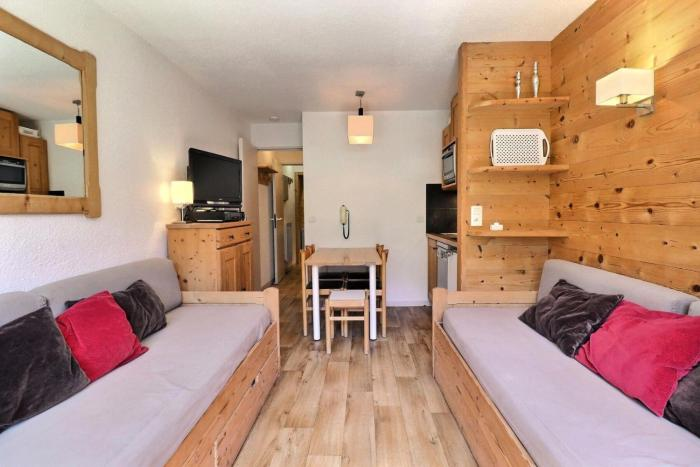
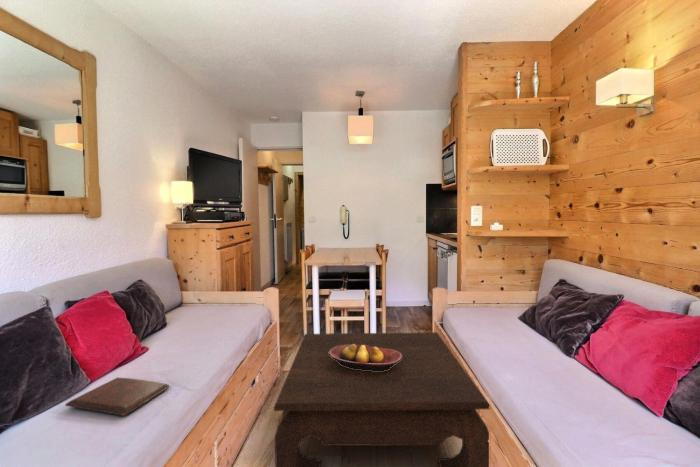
+ fruit bowl (364, 354)
+ book (120, 394)
+ coffee table (375, 395)
